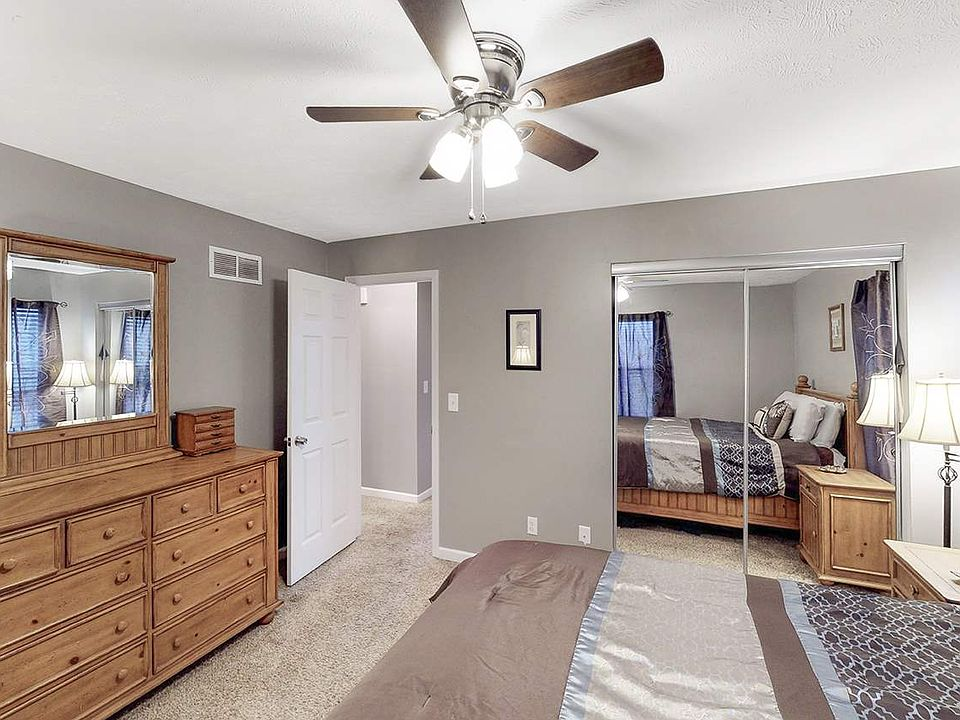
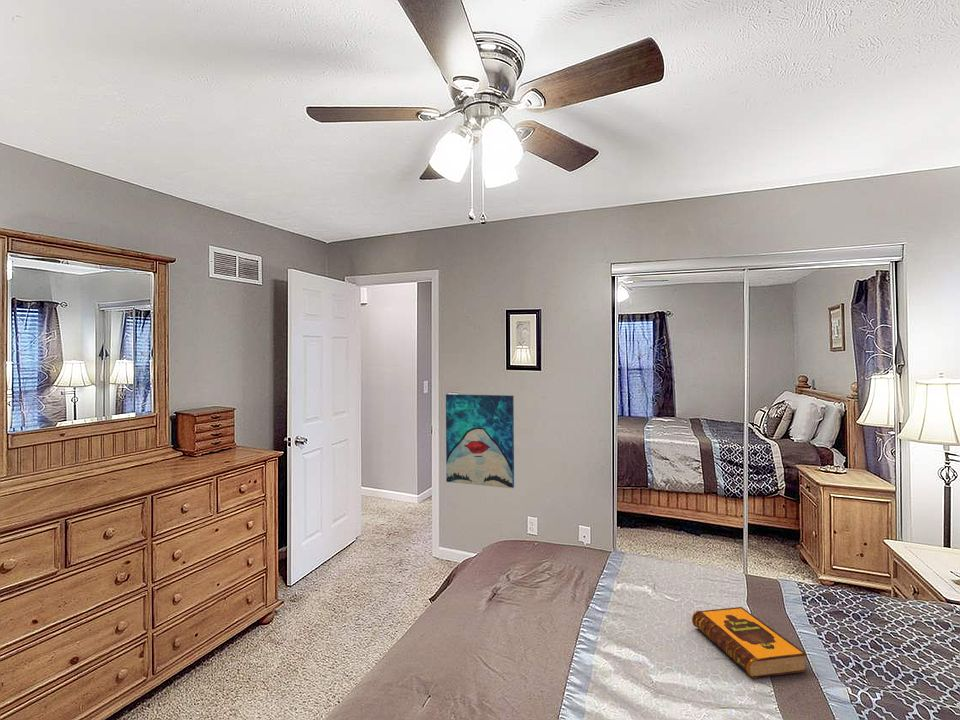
+ hardback book (744, 639)
+ wall art (479, 439)
